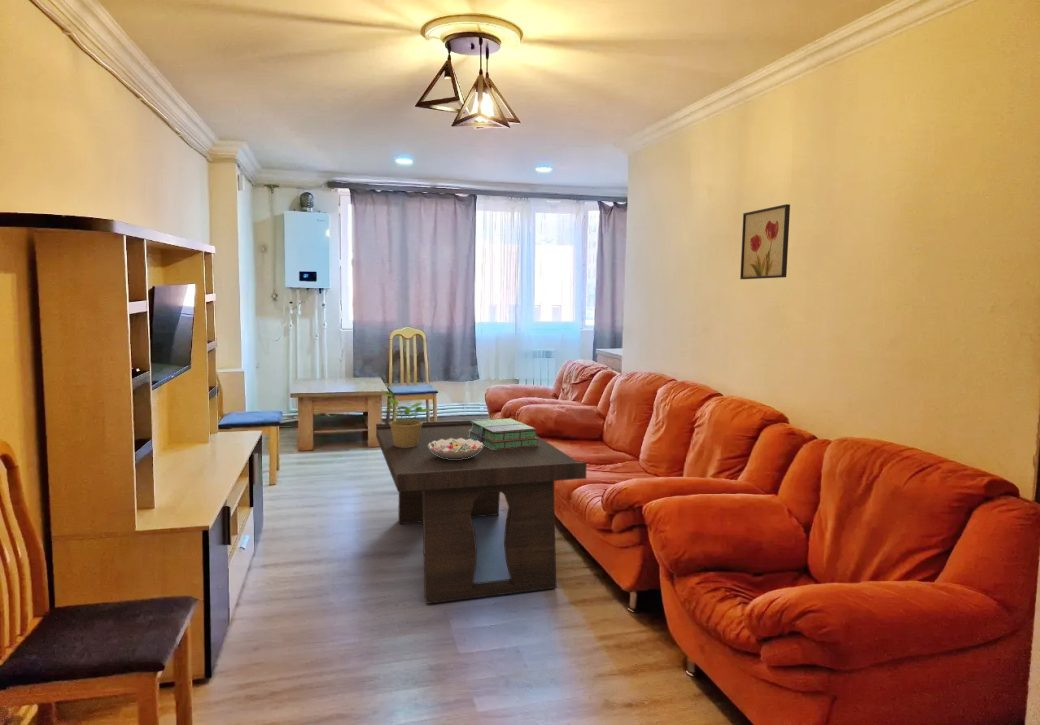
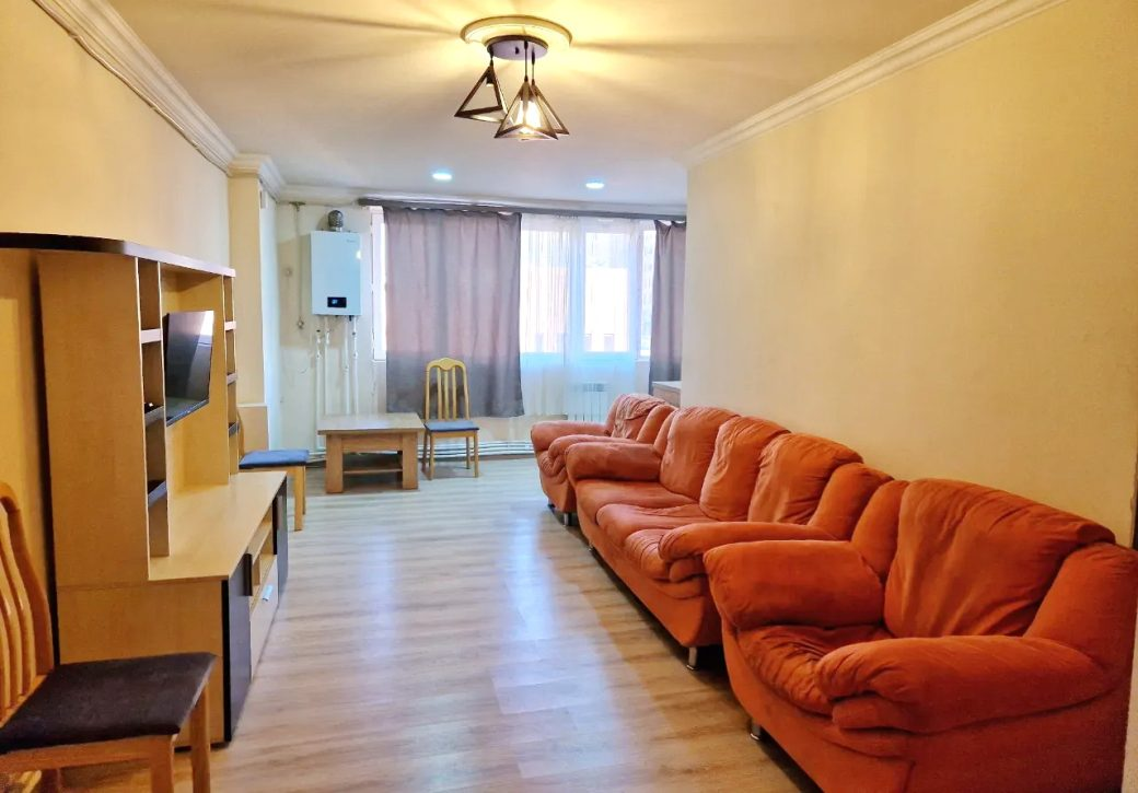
- stack of books (502, 432)
- coffee table (467, 496)
- wall art (765, 243)
- potted plant (405, 417)
- decorative bowl (455, 449)
